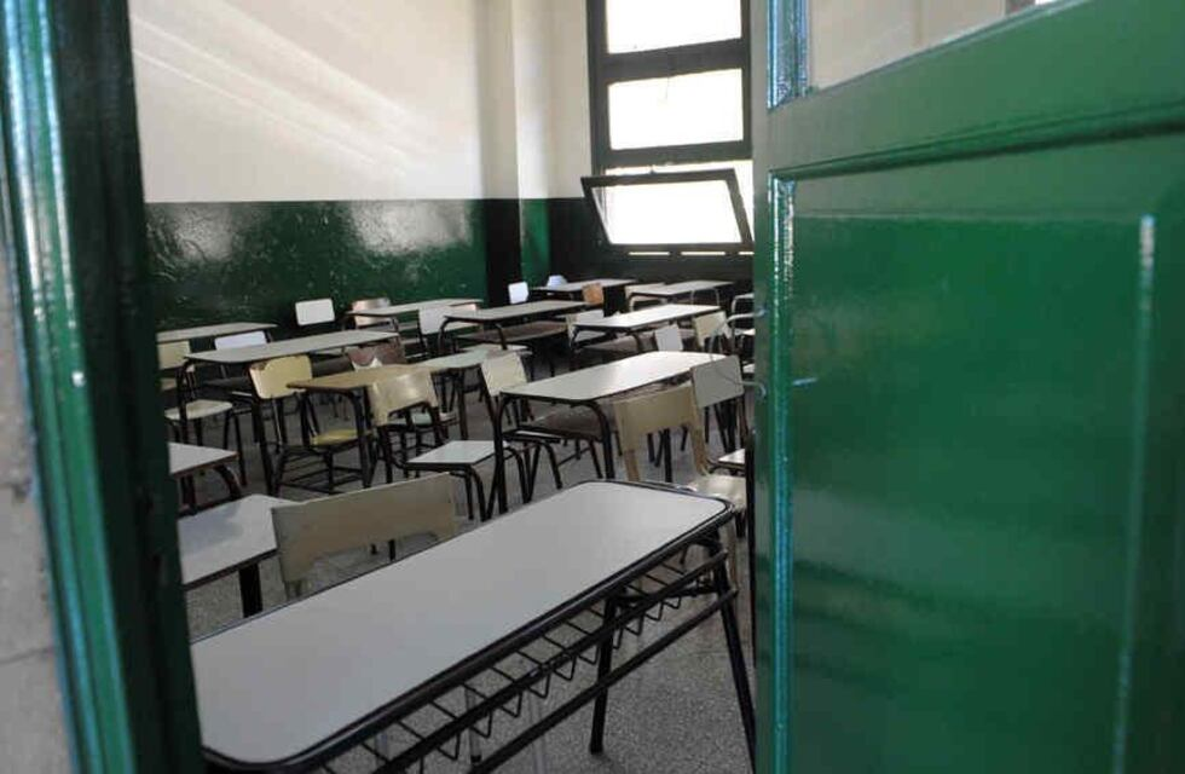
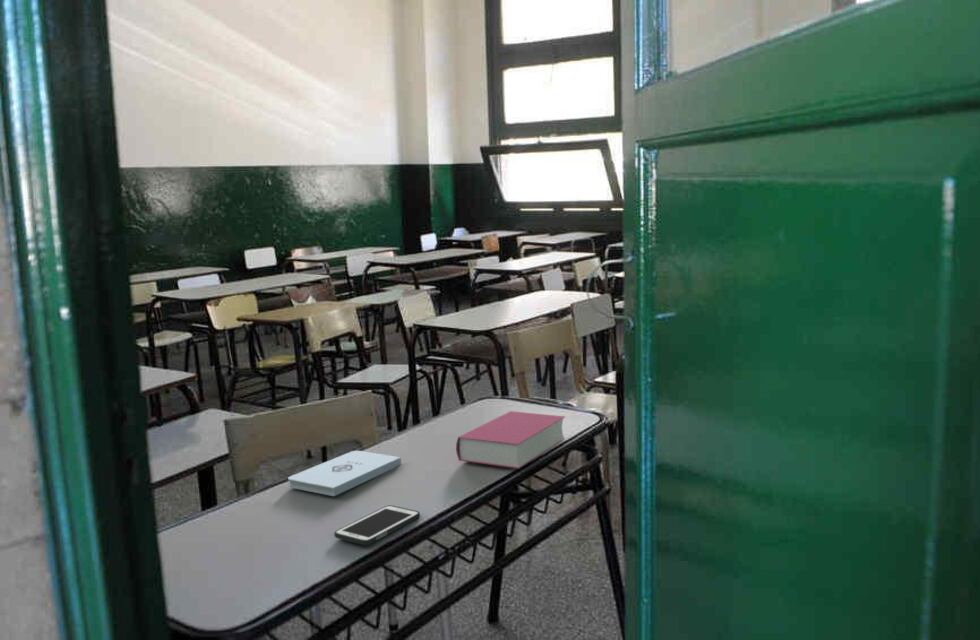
+ cell phone (378, 524)
+ book (513, 437)
+ notepad (345, 471)
